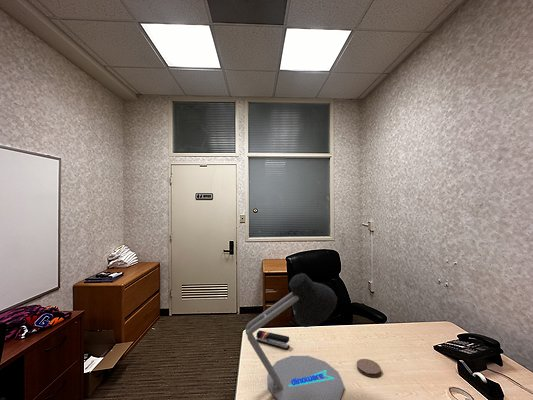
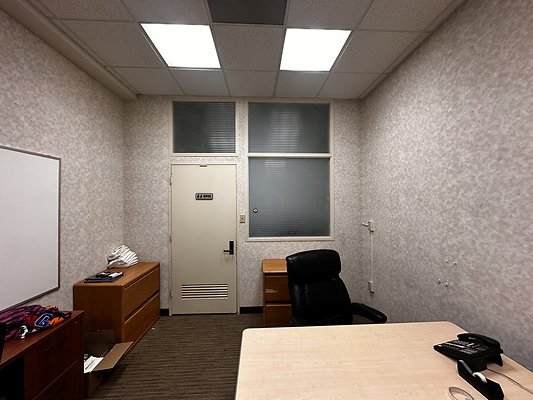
- coaster (368, 367)
- desk lamp (298, 323)
- stapler (272, 338)
